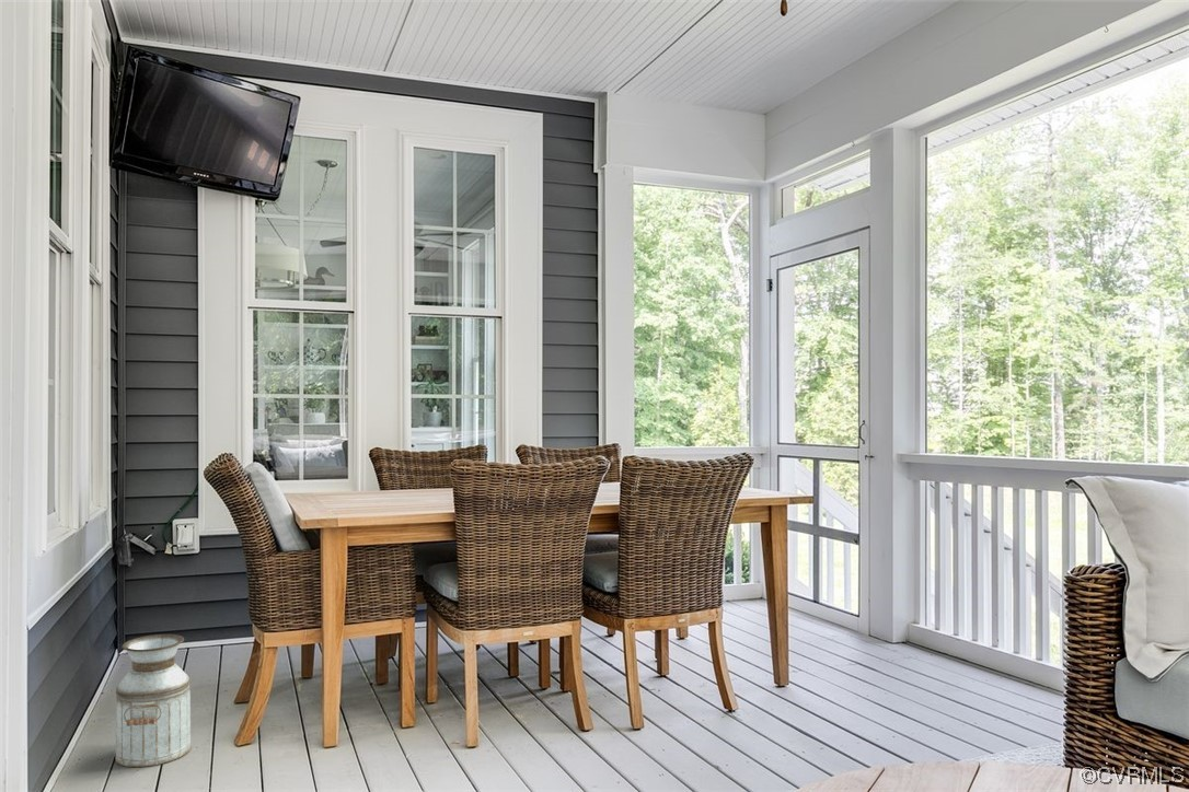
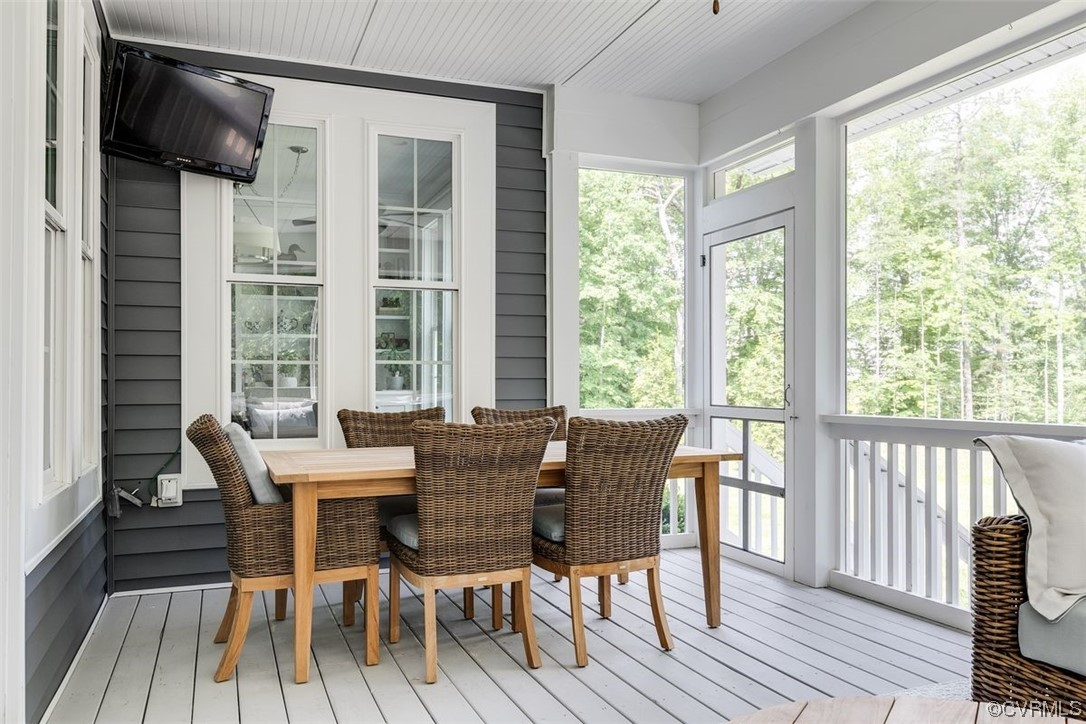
- planter (153, 697)
